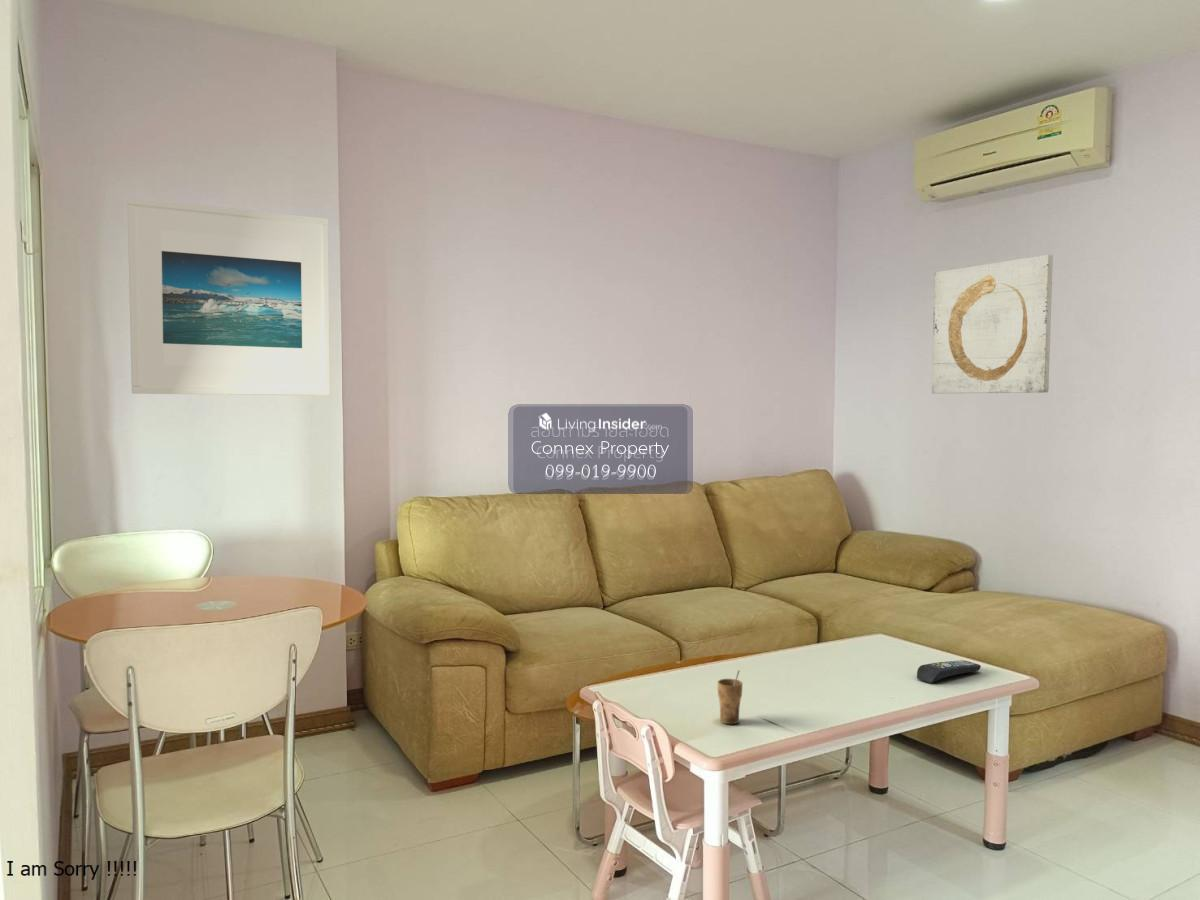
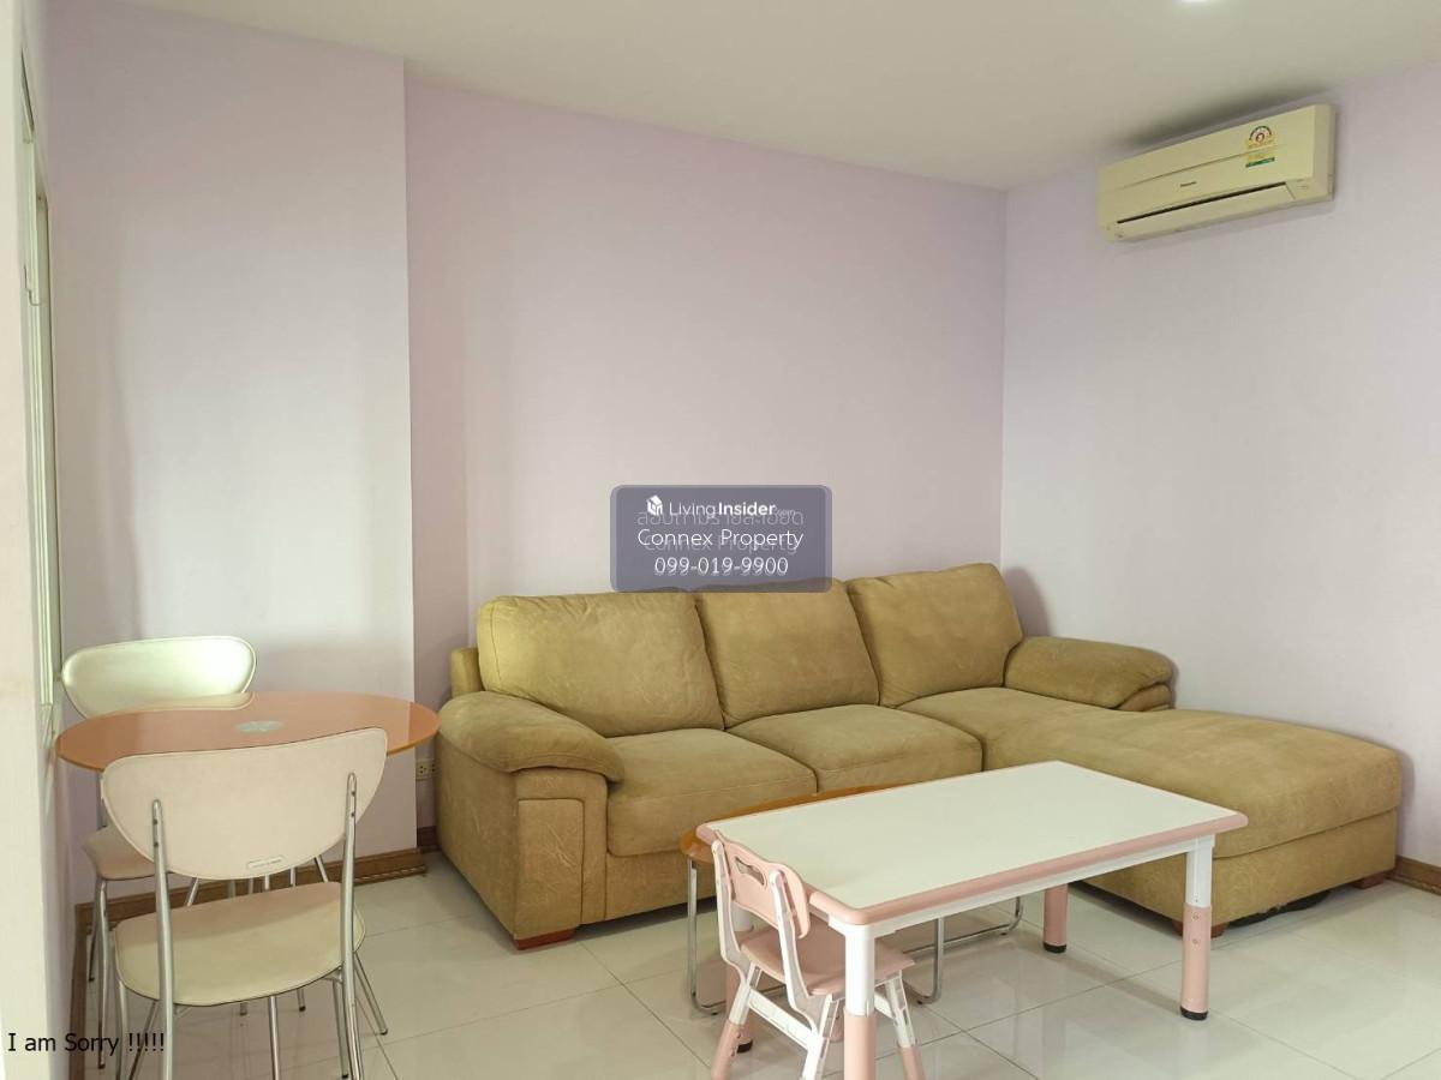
- cup (729, 696)
- remote control (948, 669)
- wall art (988, 328)
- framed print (234, 302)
